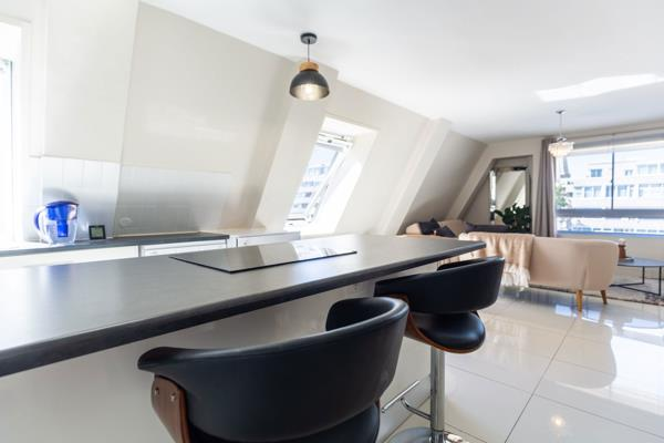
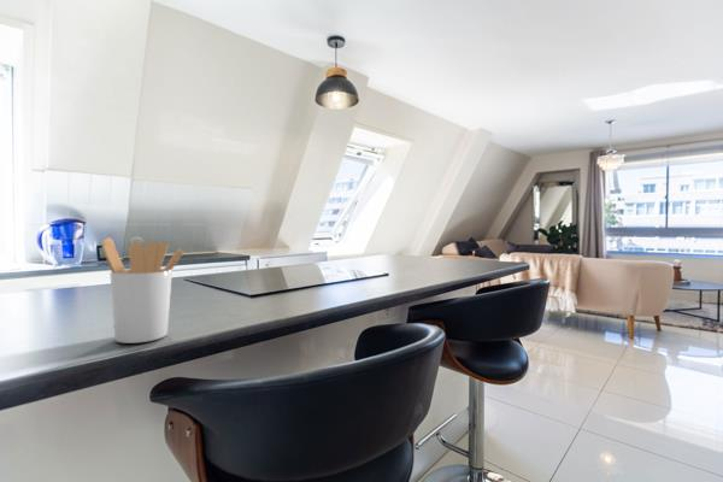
+ utensil holder (143, 284)
